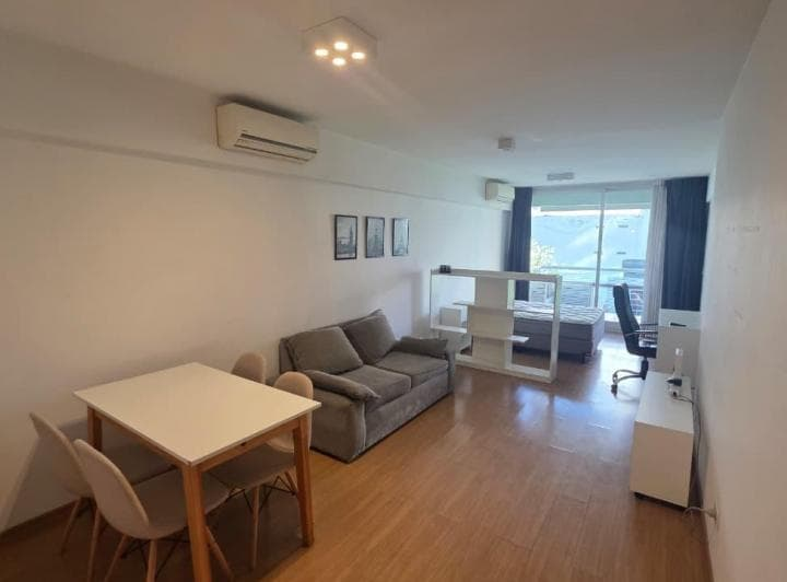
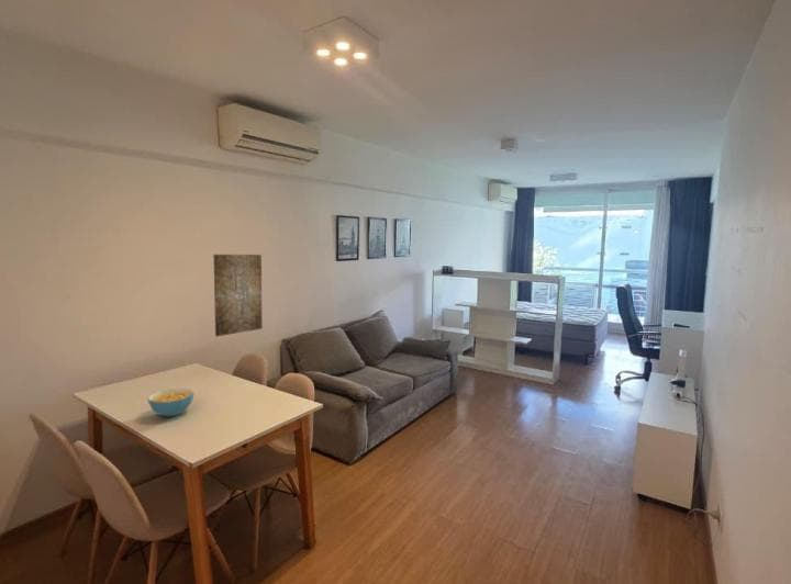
+ cereal bowl (171, 404)
+ wall art (238, 293)
